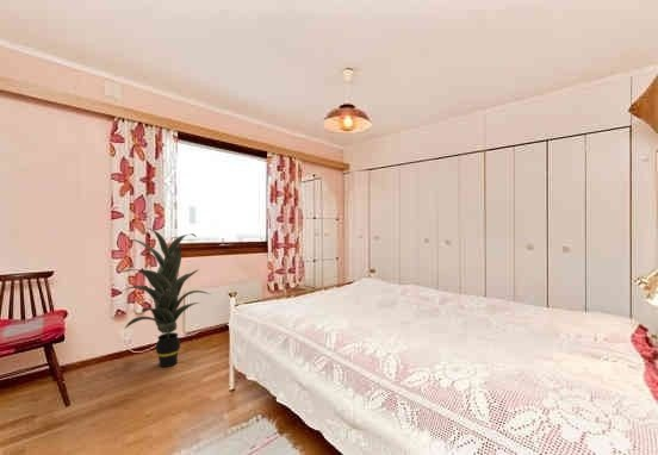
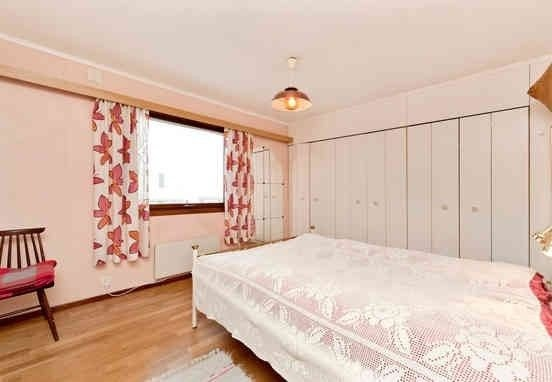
- indoor plant (161, 295)
